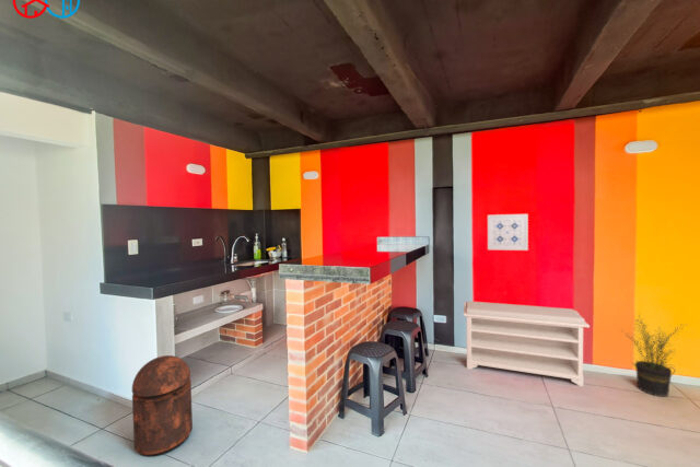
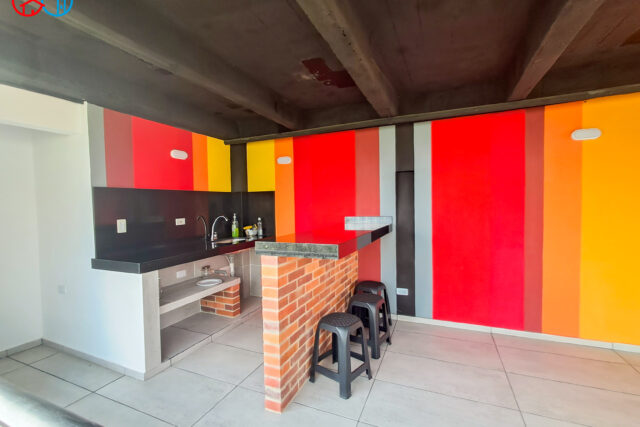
- trash can (163, 398)
- potted plant (650, 353)
- bench (518, 338)
- wall art (506, 232)
